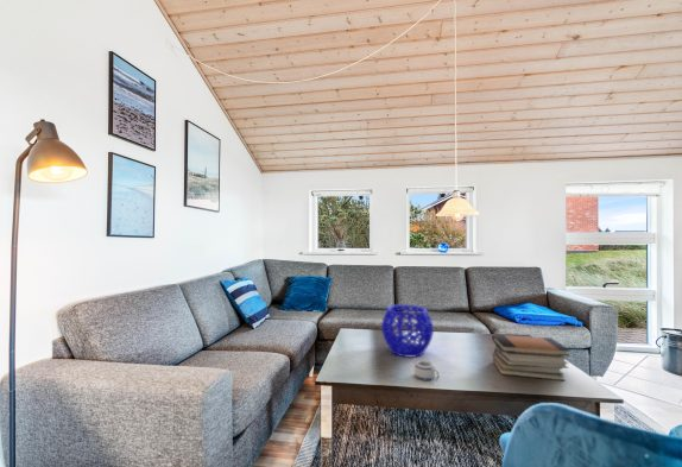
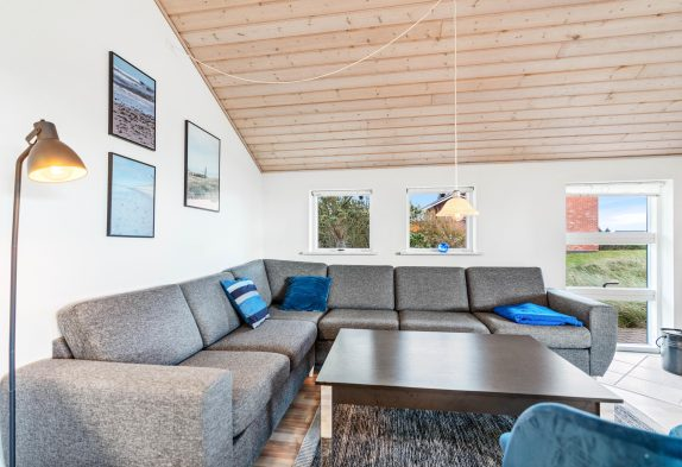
- mug (427, 371)
- decorative bowl (408, 329)
- book stack (528, 355)
